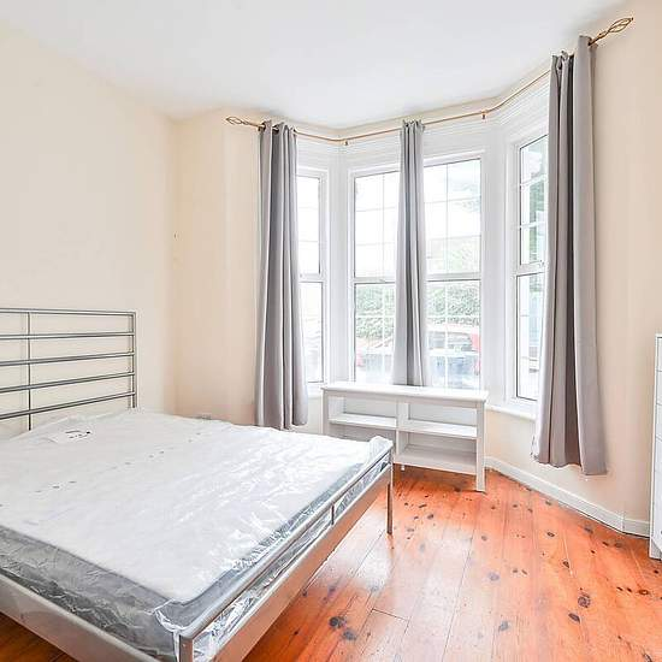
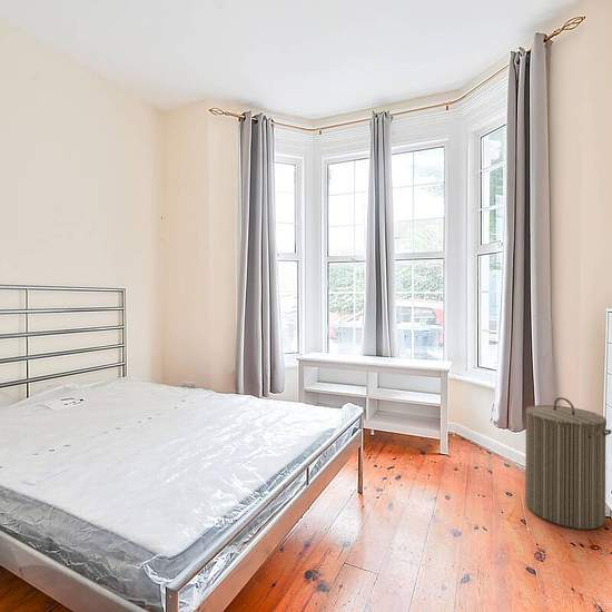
+ laundry hamper (563, 454)
